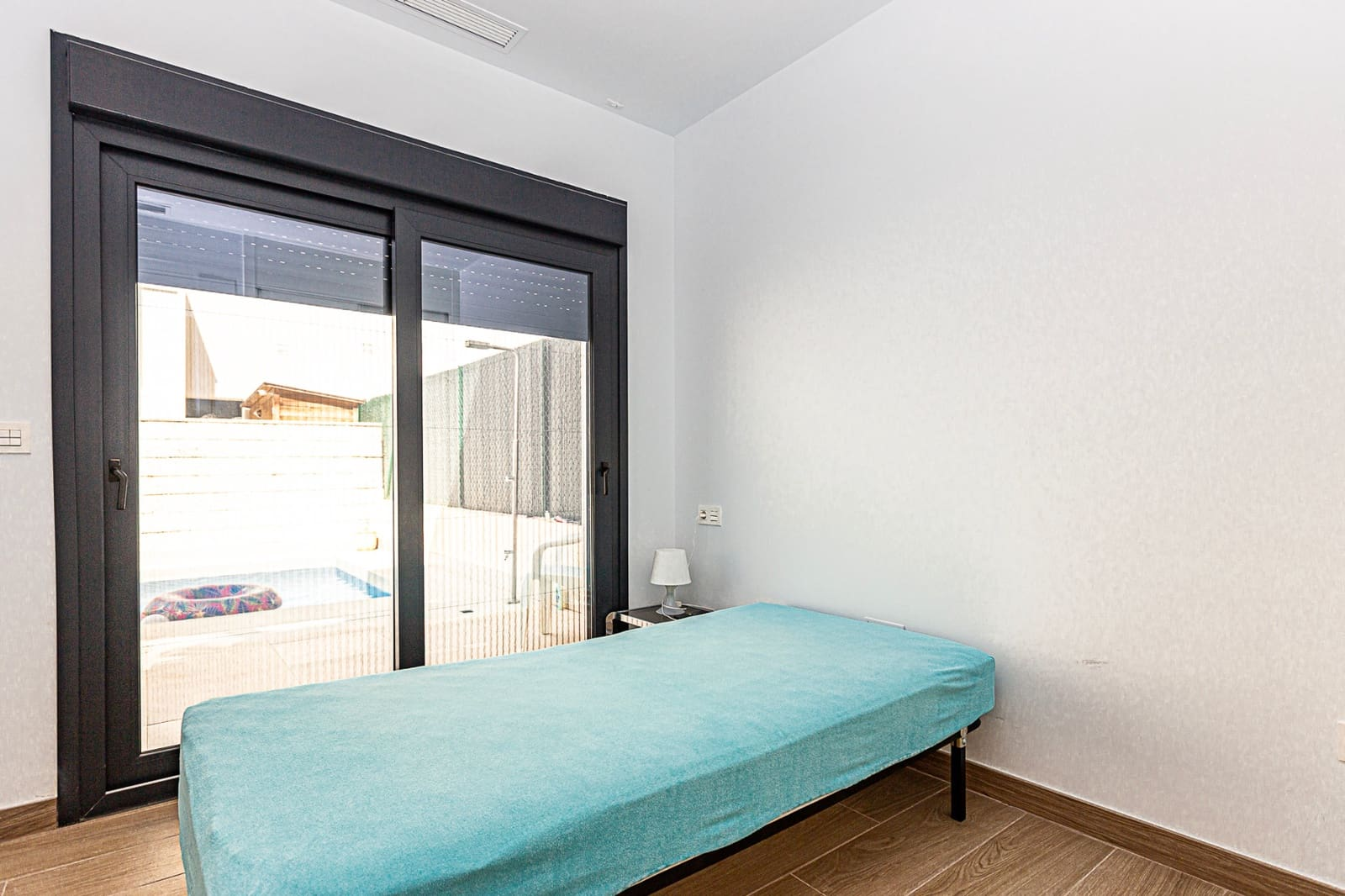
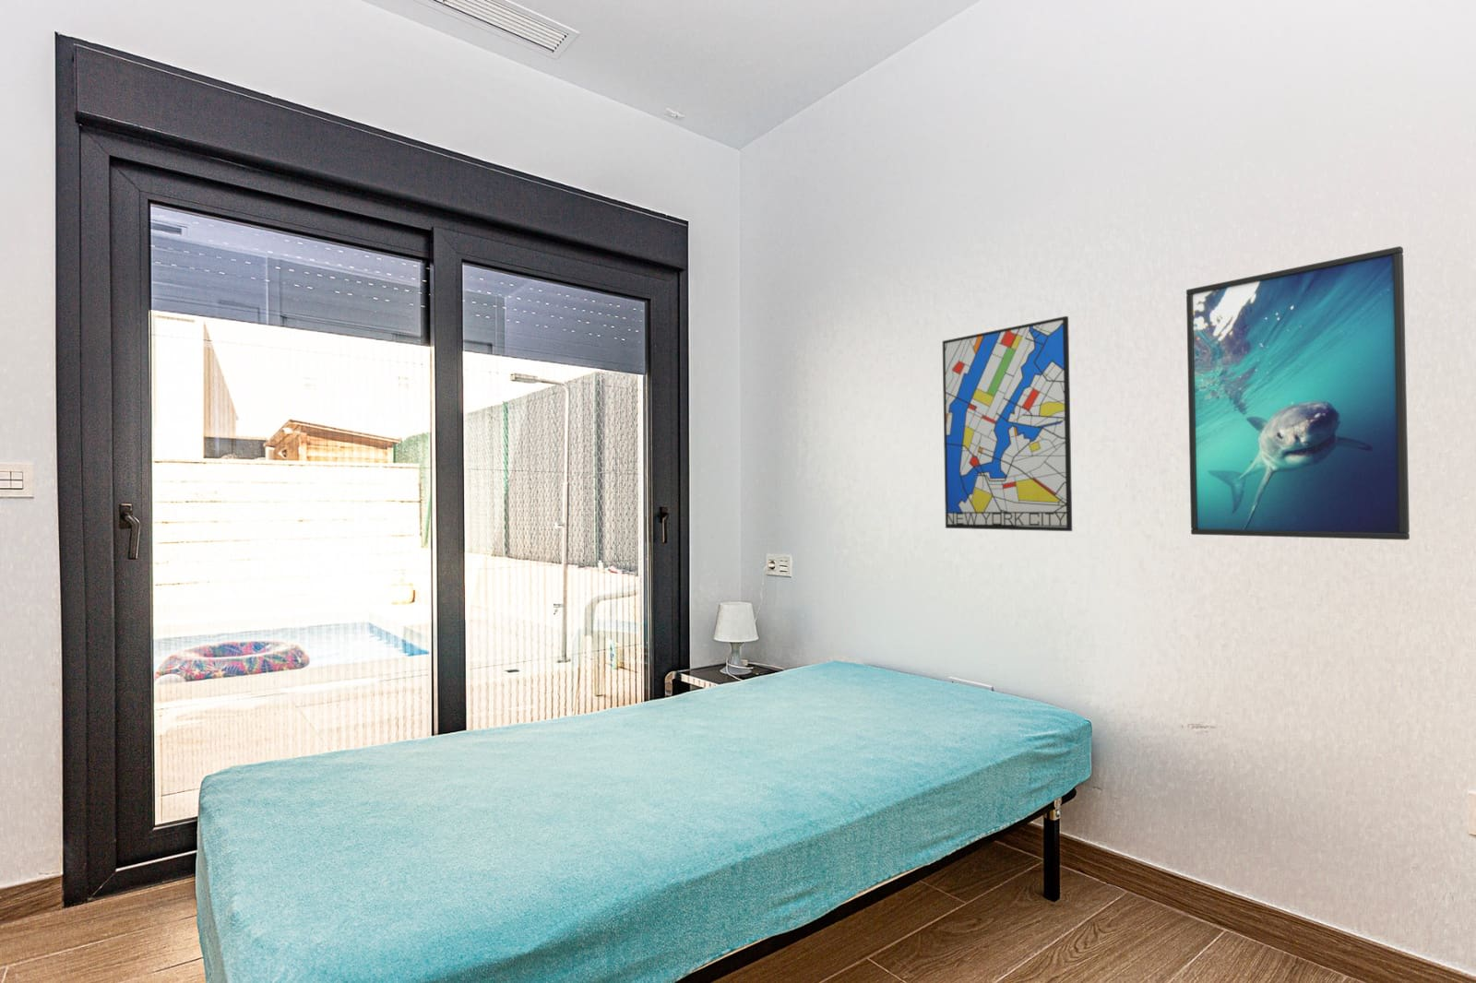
+ wall art (1003, 429)
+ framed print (1288, 403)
